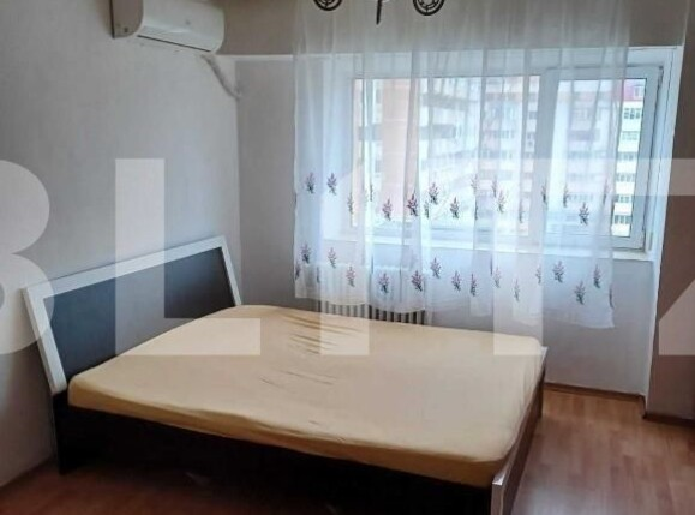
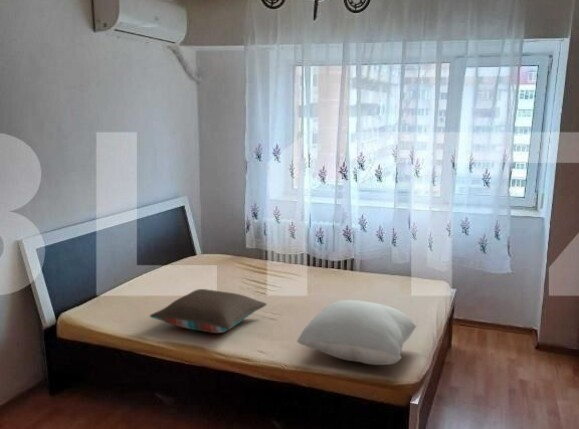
+ pillow (360, 329)
+ pillow (210, 309)
